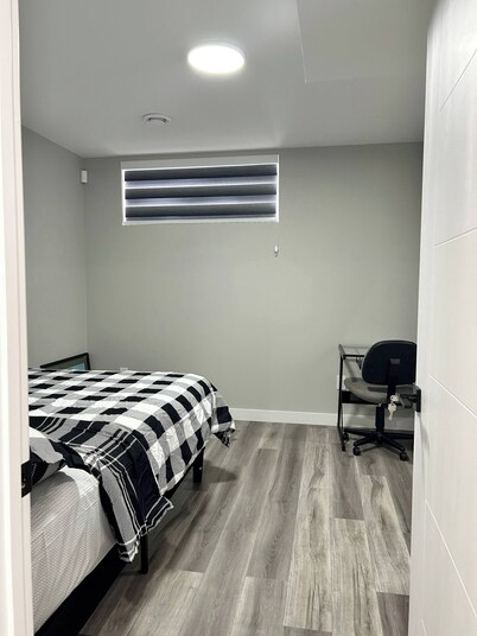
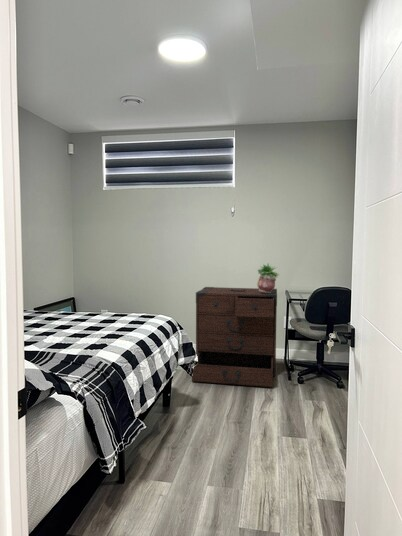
+ dresser (236, 330)
+ potted plant (266, 278)
